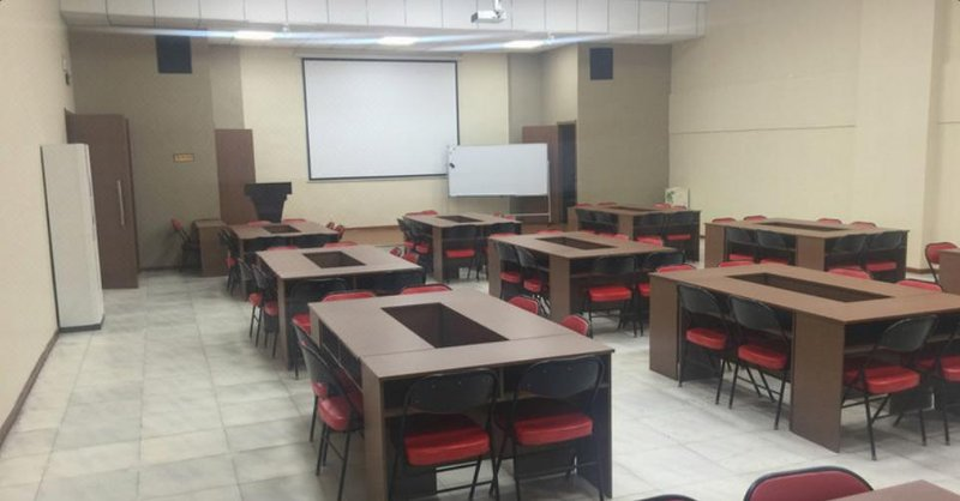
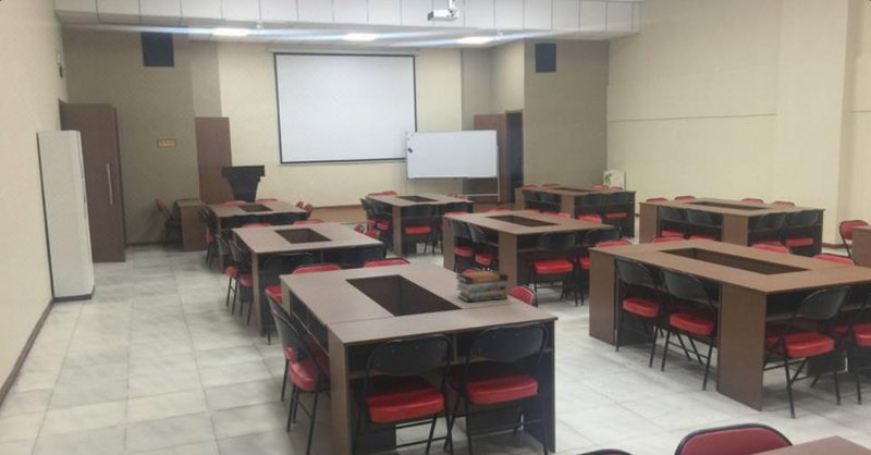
+ book stack (481, 285)
